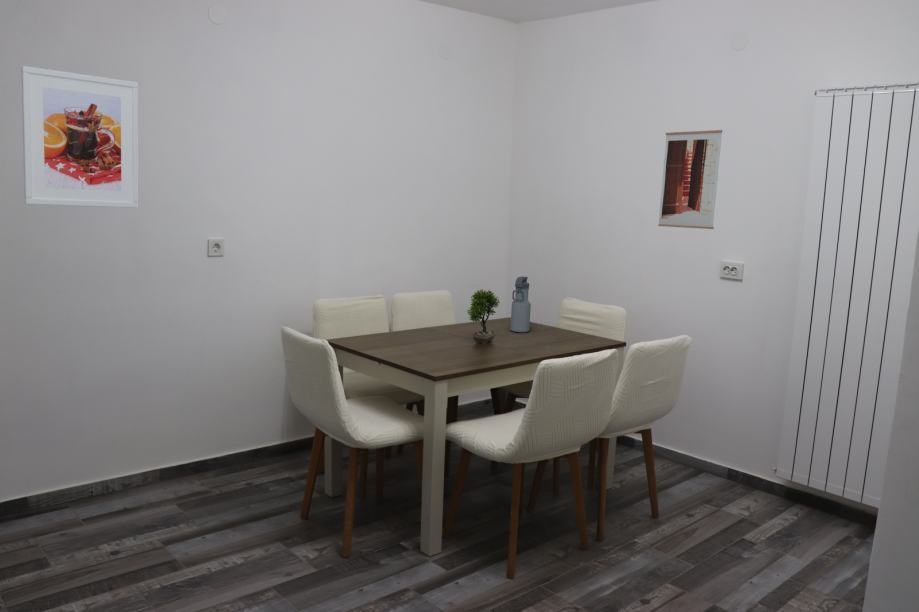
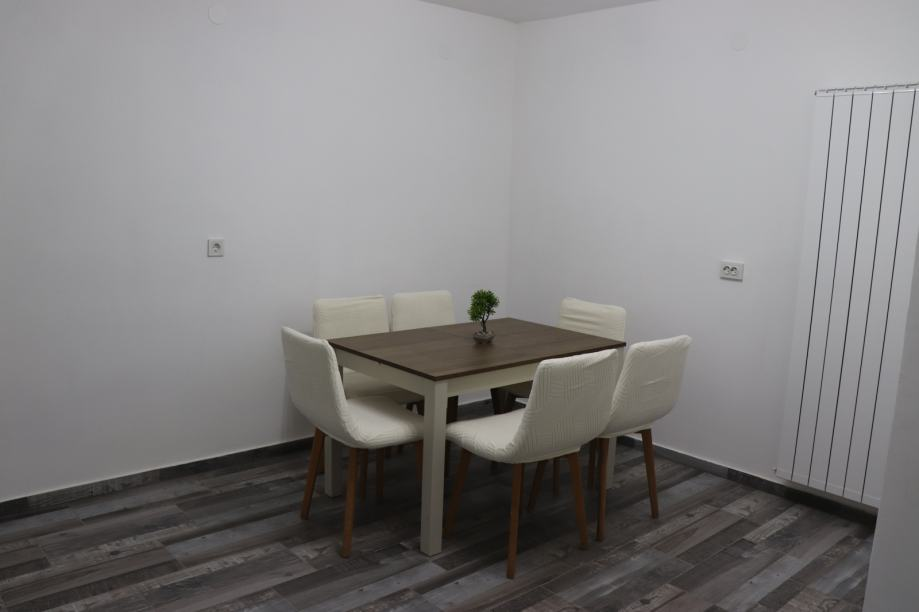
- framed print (83, 141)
- water bottle (521, 304)
- wall art (689, 179)
